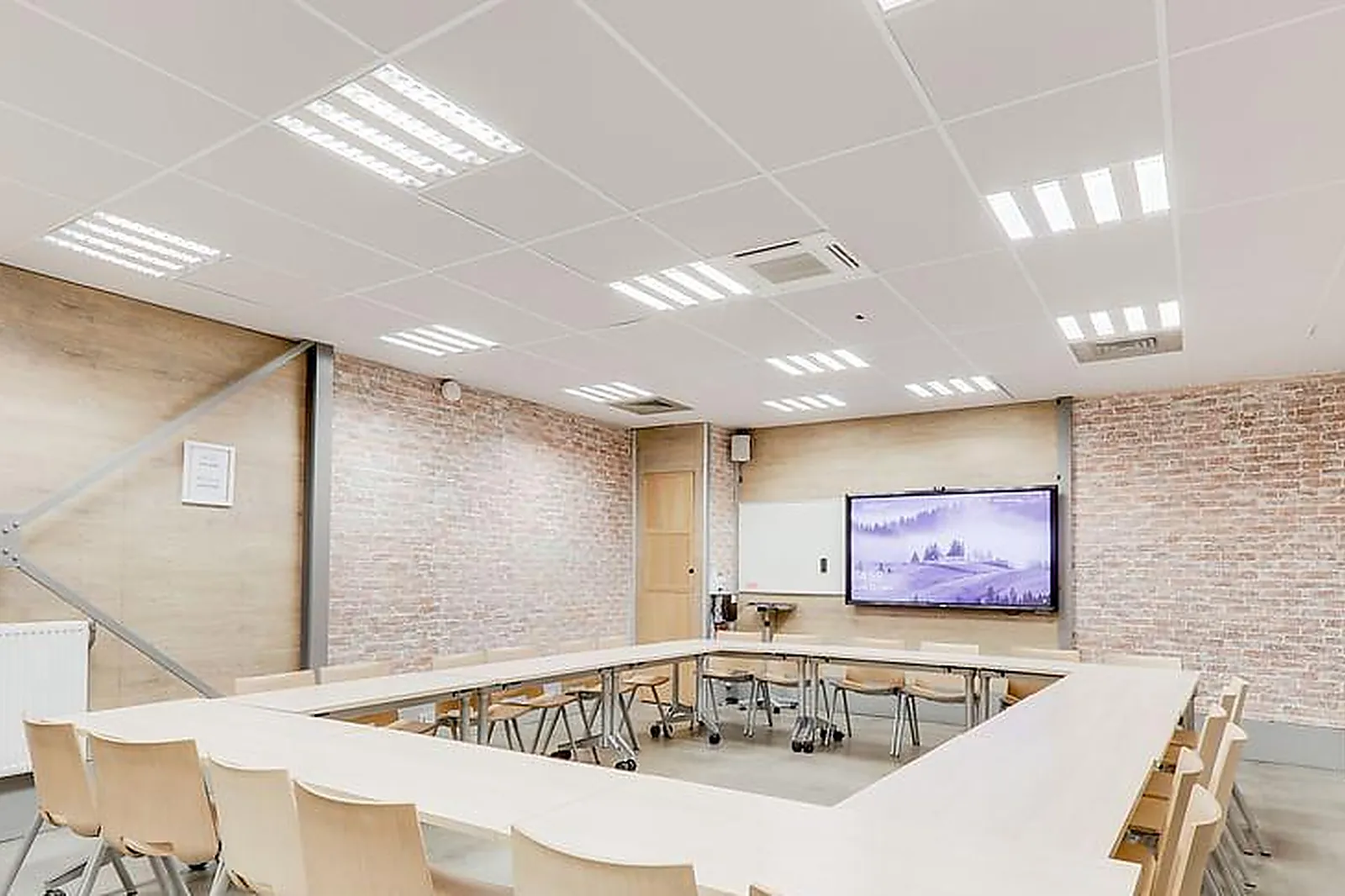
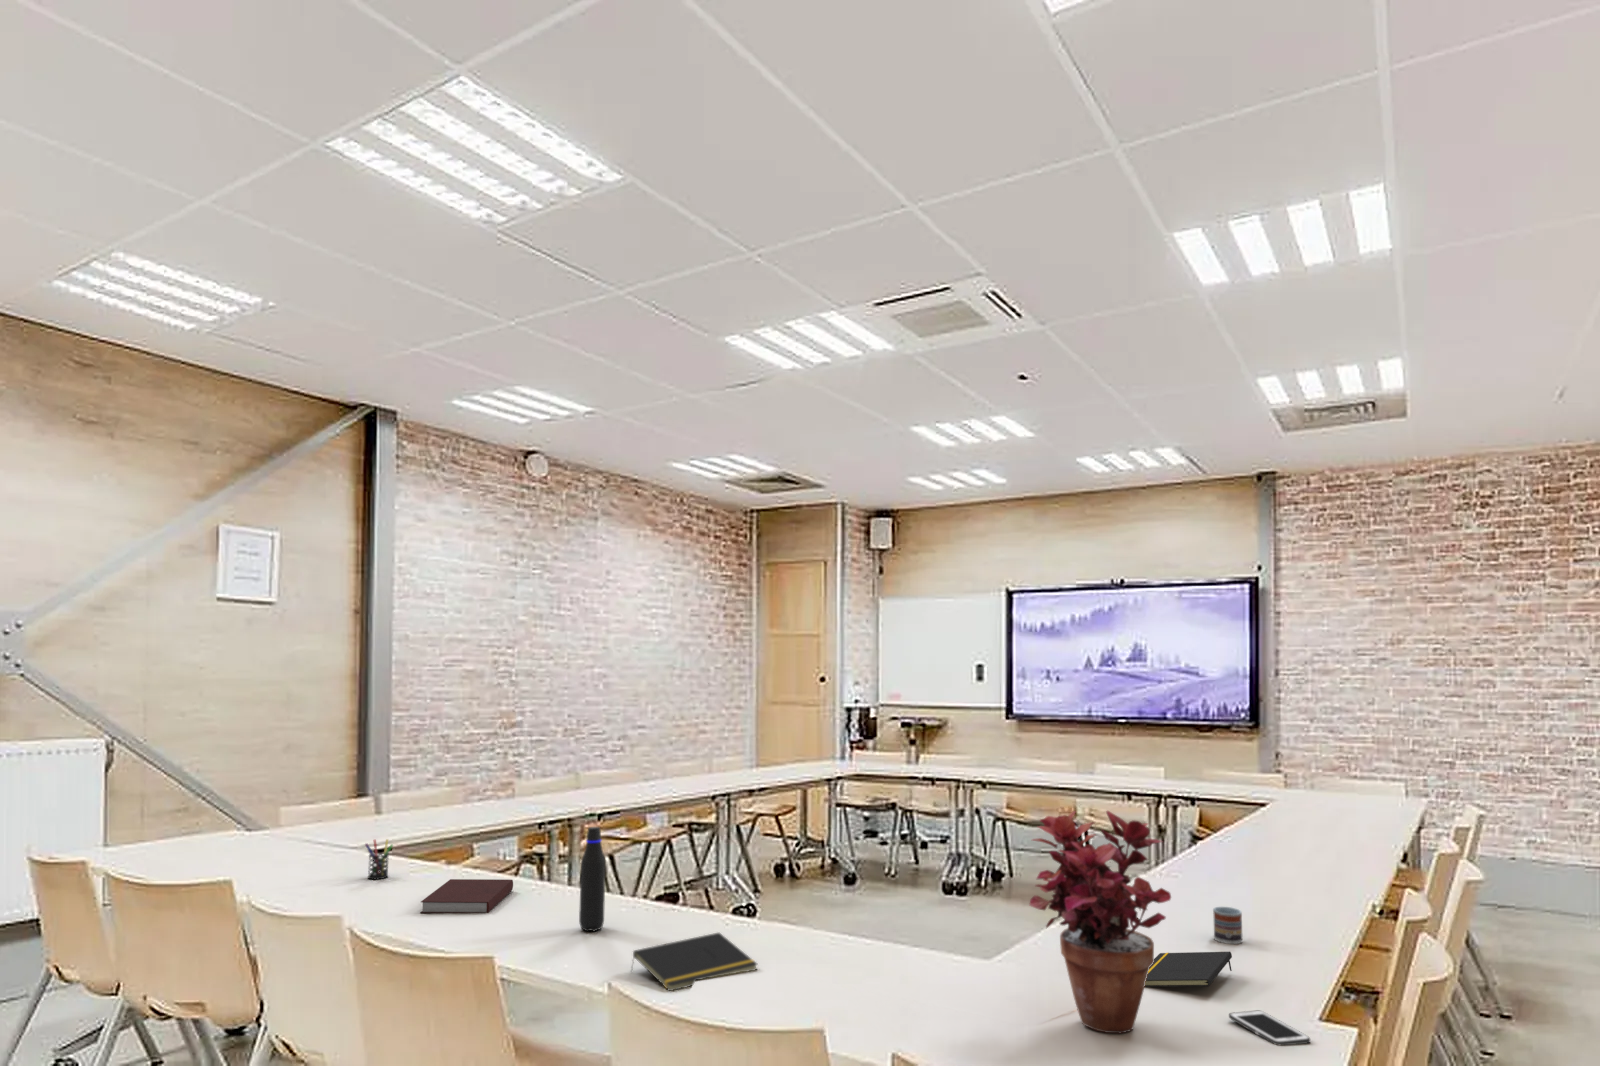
+ notebook (468, 895)
+ notepad (695, 960)
+ notepad (1182, 968)
+ cup (1225, 923)
+ potted plant (1099, 922)
+ cell phone (1268, 1027)
+ pen holder (379, 858)
+ water bottle (592, 878)
